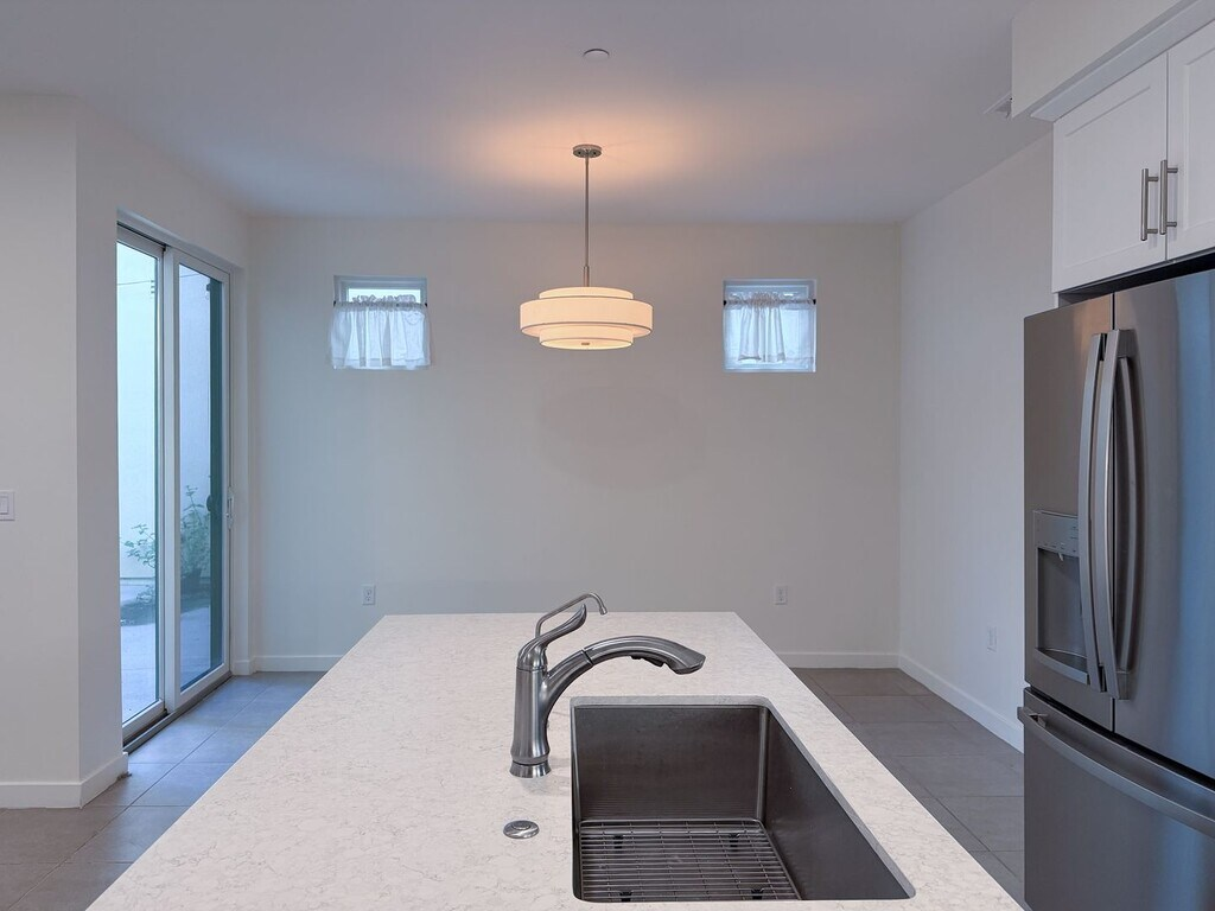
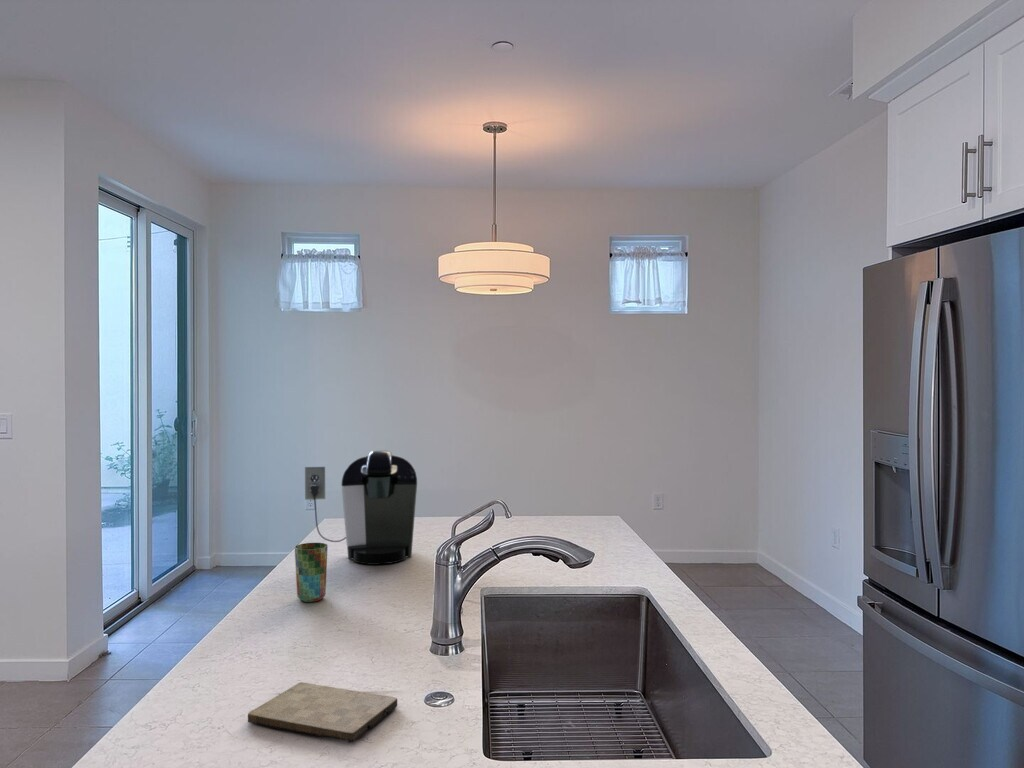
+ cutting board (324, 709)
+ coffee maker (359, 503)
+ cup (311, 572)
